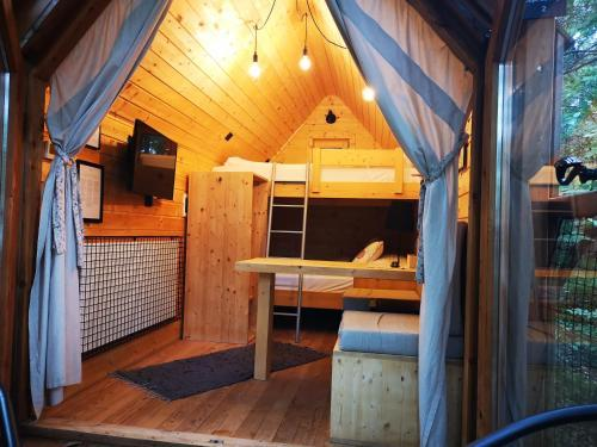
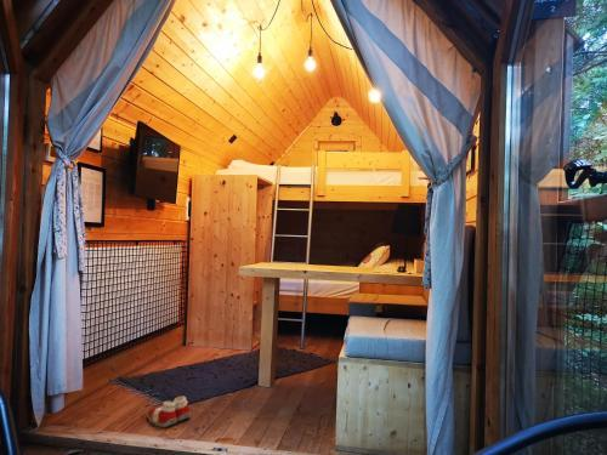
+ slippers (168, 406)
